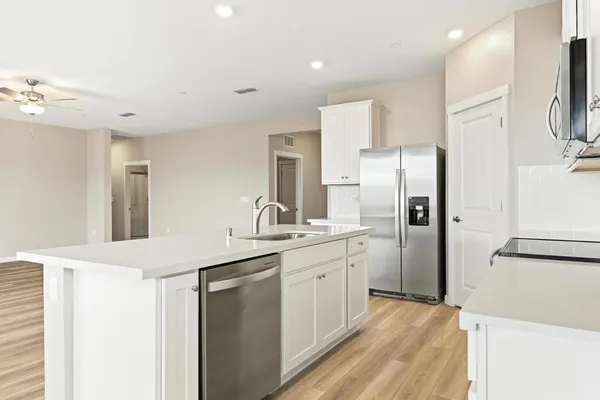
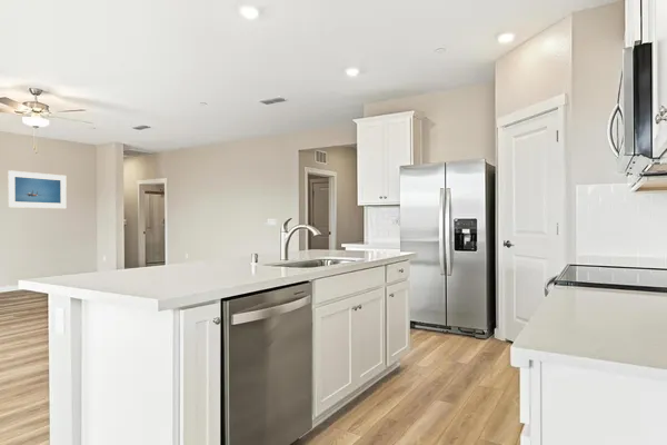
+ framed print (38, 190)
